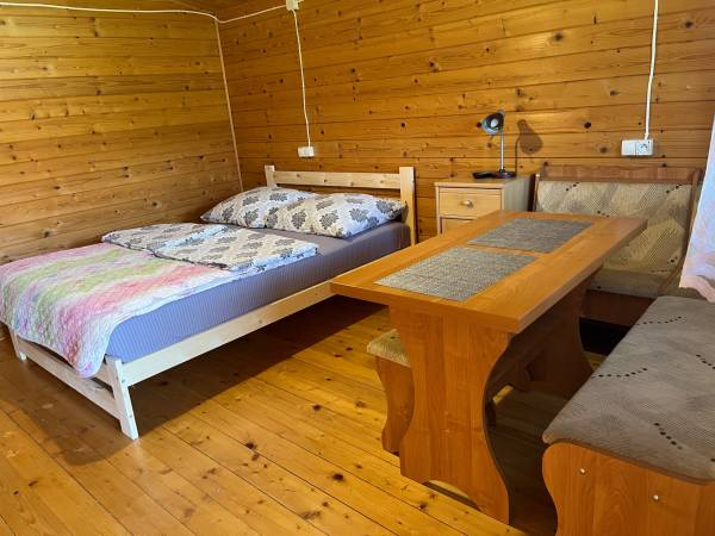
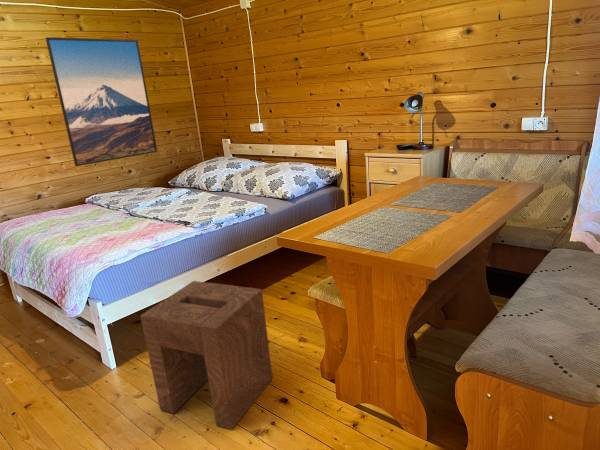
+ stool (211, 349)
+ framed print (107, 100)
